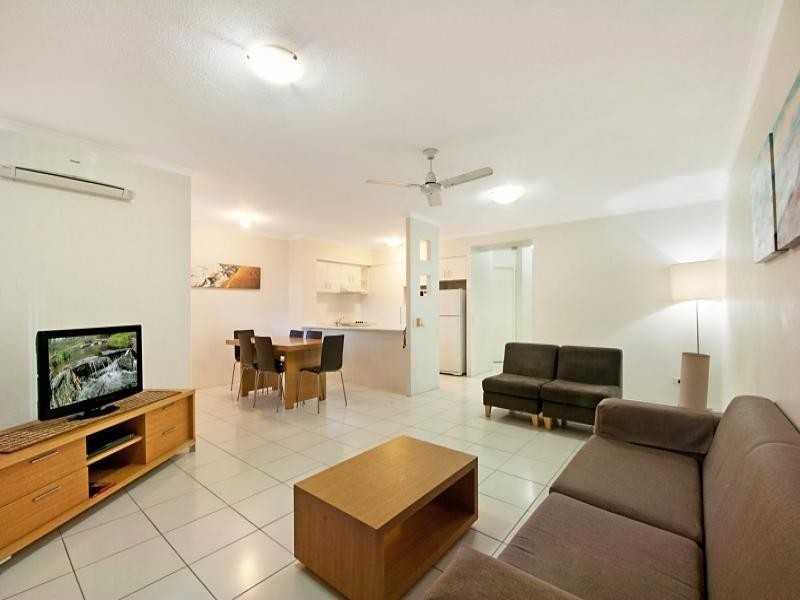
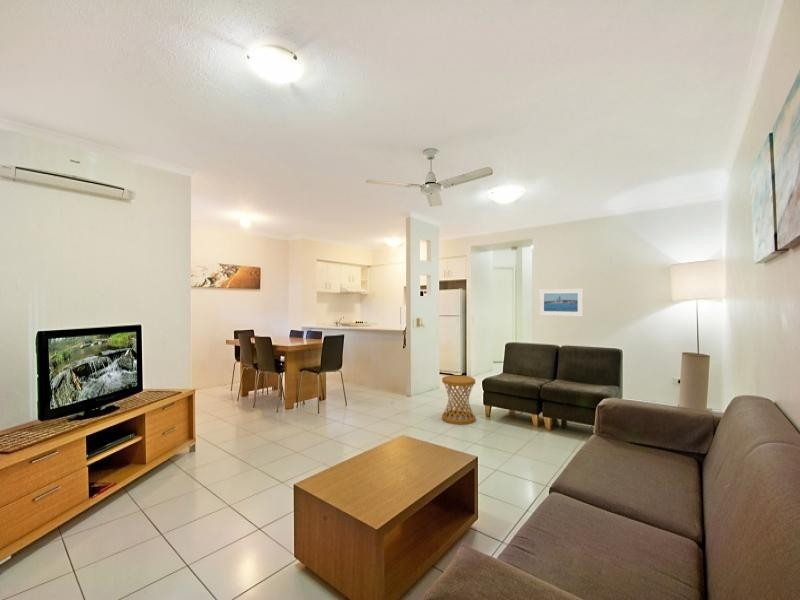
+ side table (458, 399)
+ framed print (560, 302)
